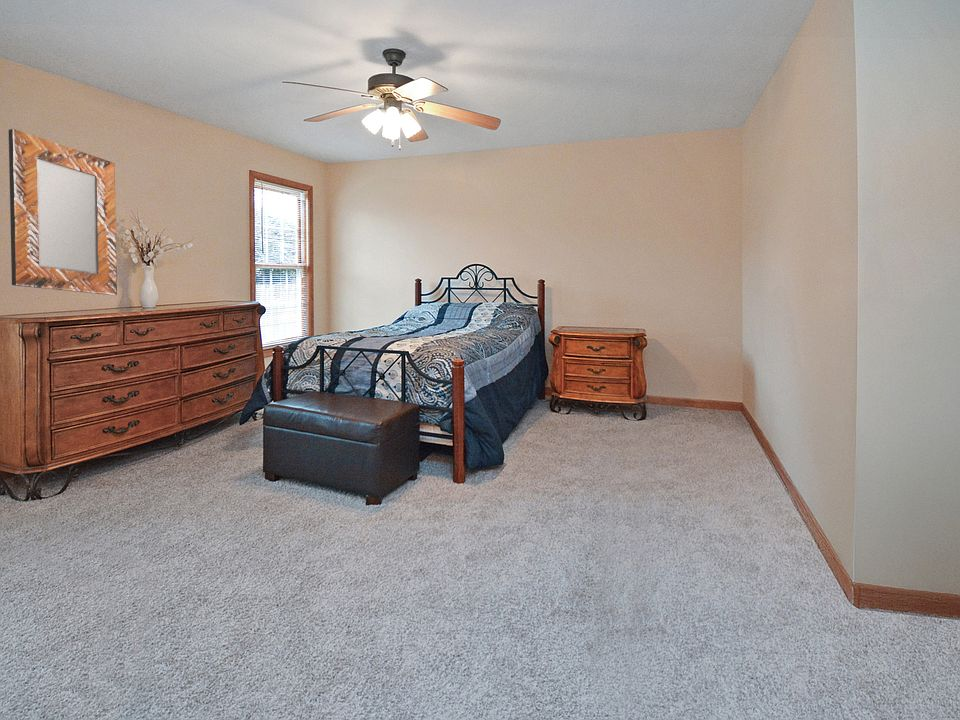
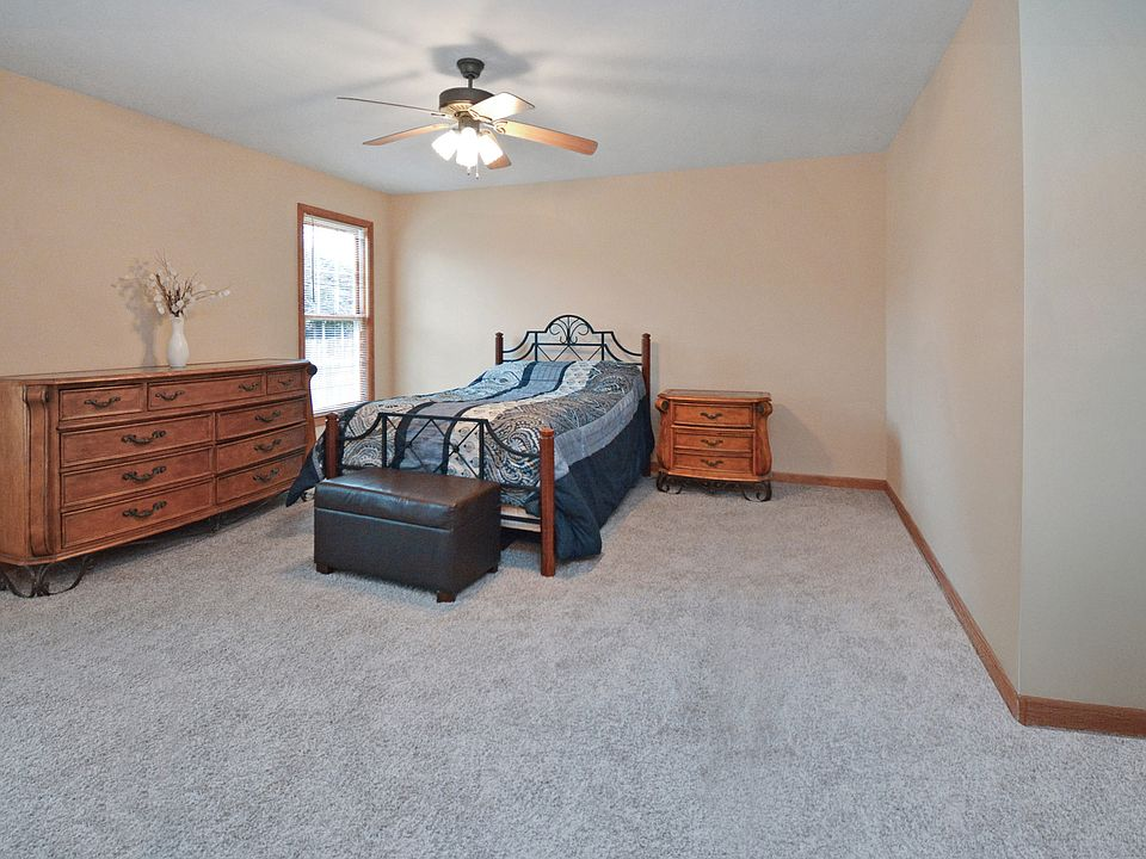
- home mirror (67, 219)
